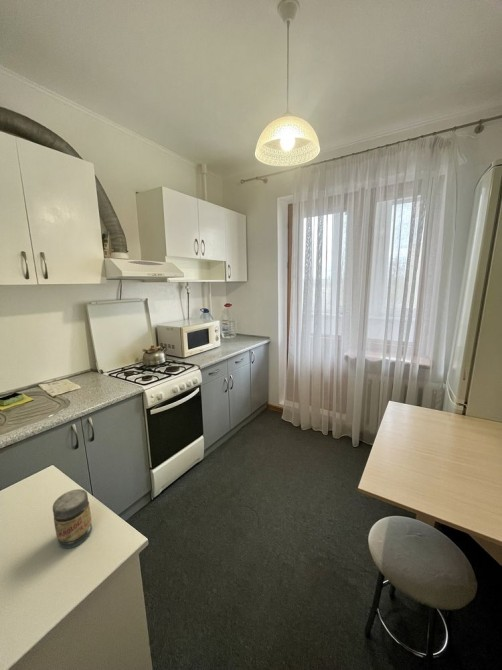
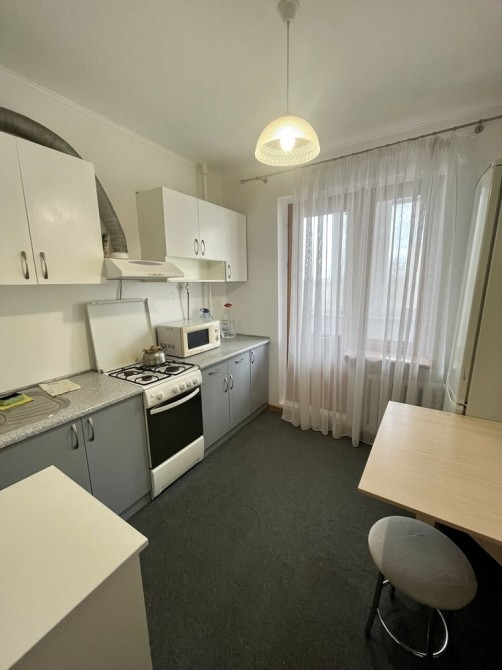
- jar (72, 517)
